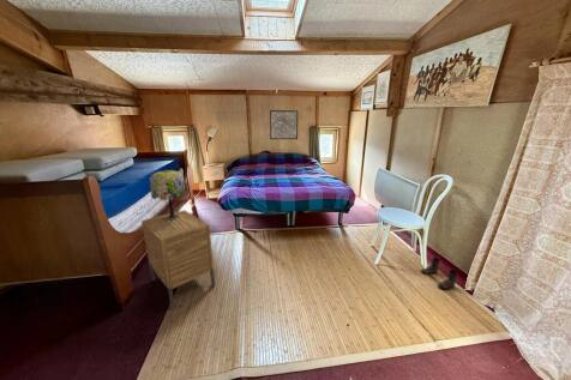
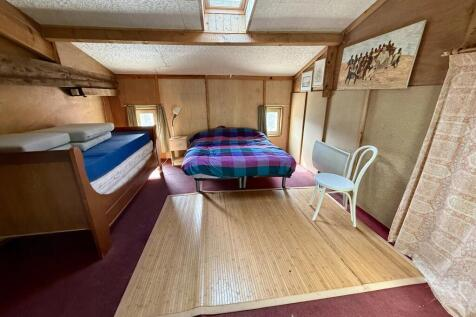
- table lamp (169, 193)
- boots (437, 271)
- nightstand (179, 253)
- wall art (283, 125)
